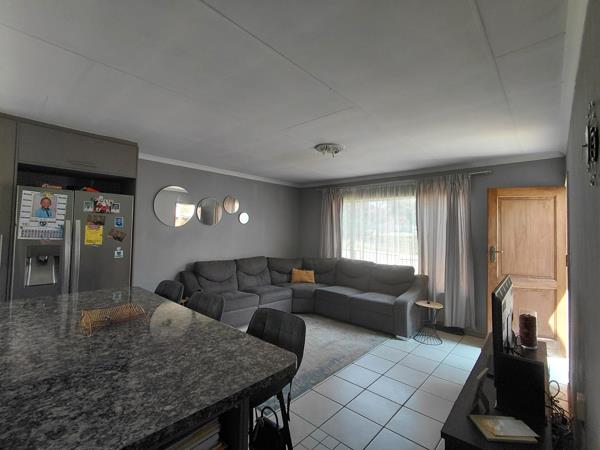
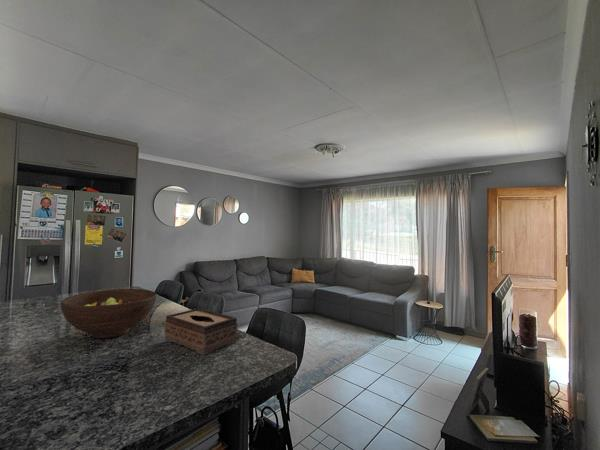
+ fruit bowl (111, 315)
+ tissue box (200, 329)
